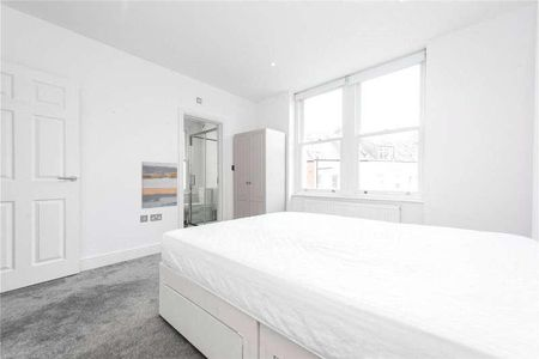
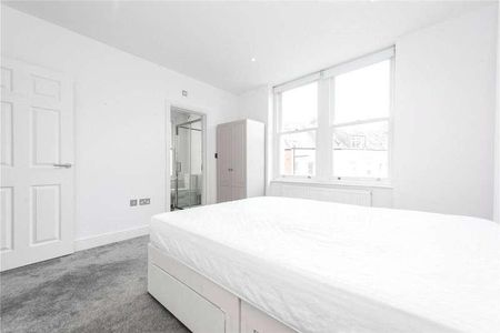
- wall art (159, 184)
